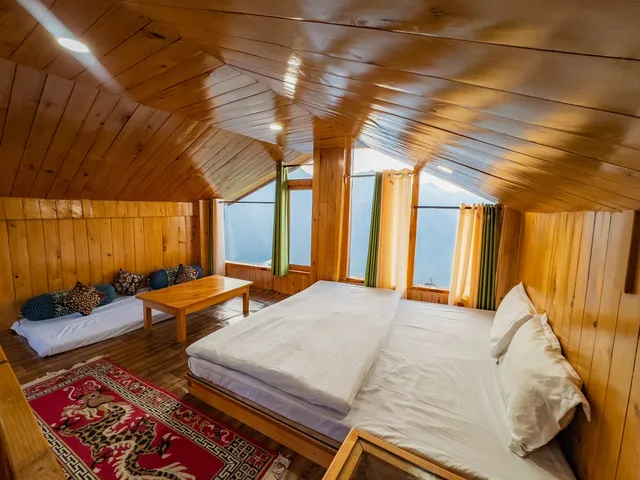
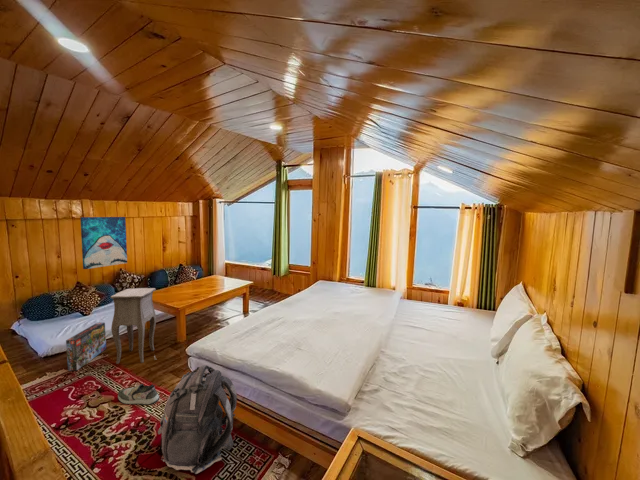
+ wall art (105, 241)
+ side table (135, 324)
+ shoe (138, 391)
+ backpack (199, 408)
+ box (87, 345)
